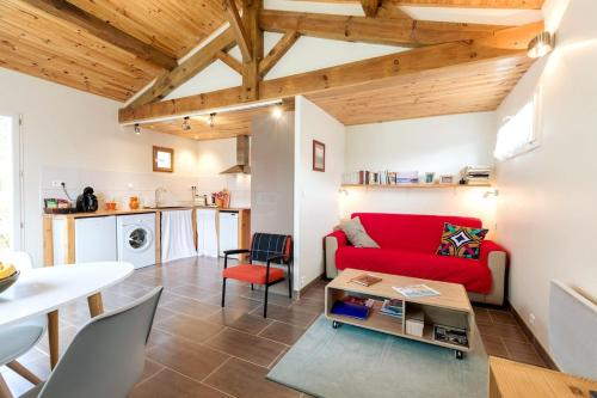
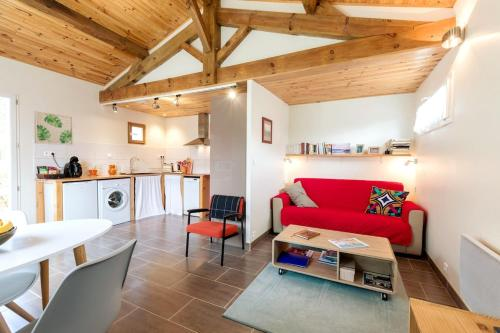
+ wall art (54, 129)
